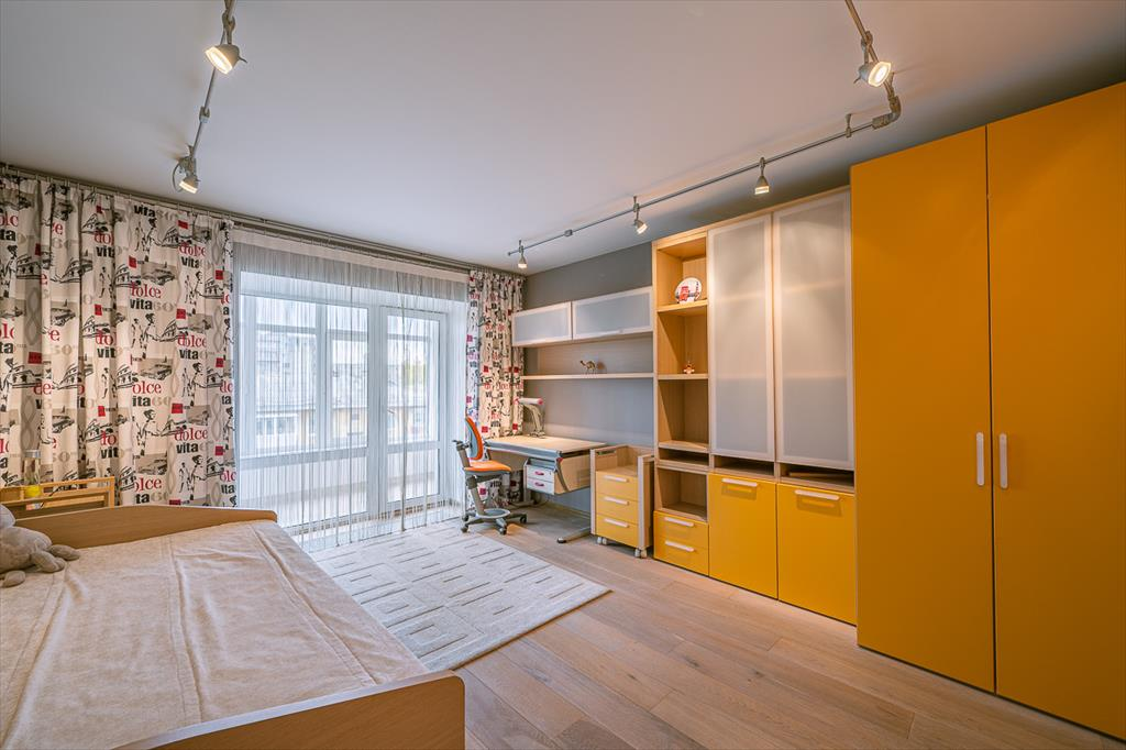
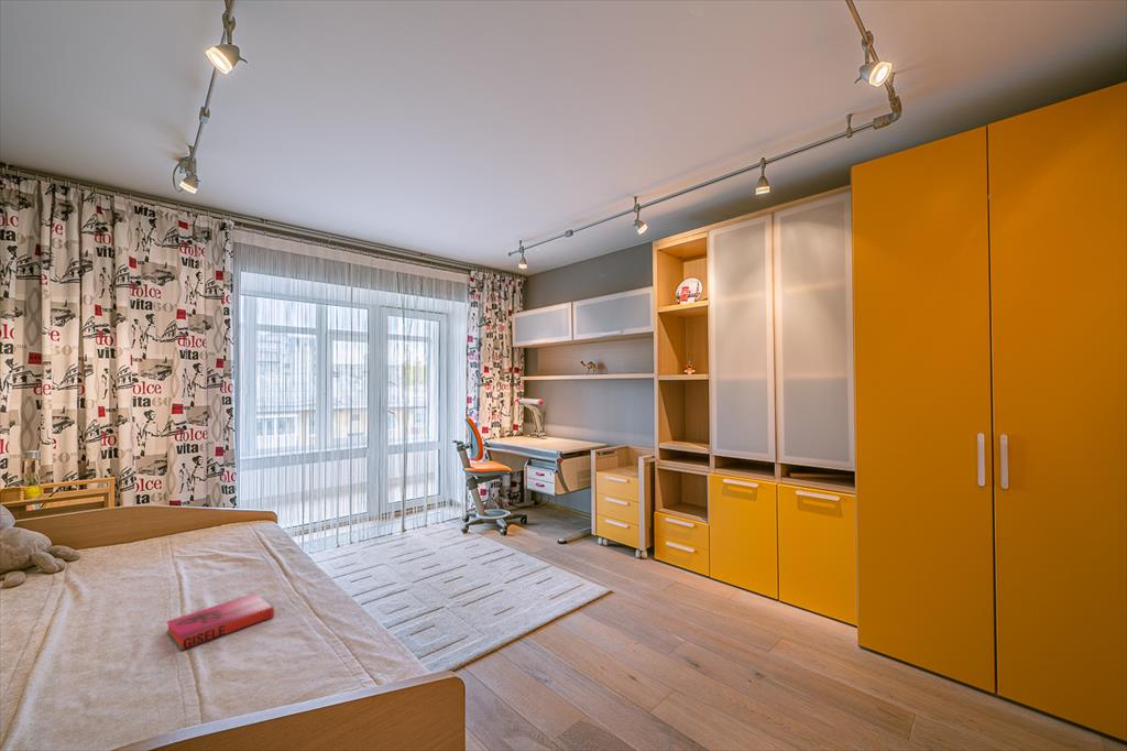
+ hardback book (221, 619)
